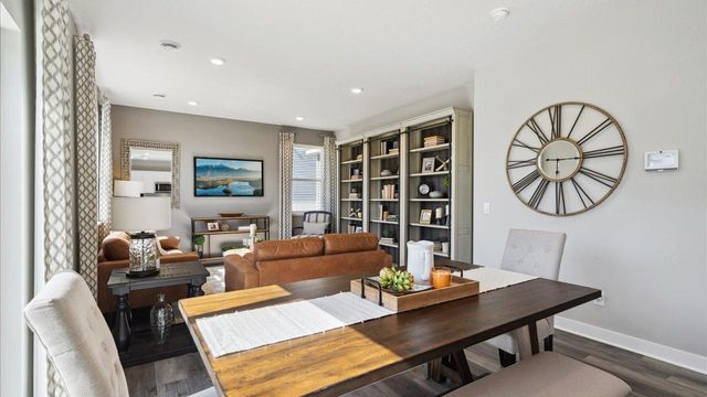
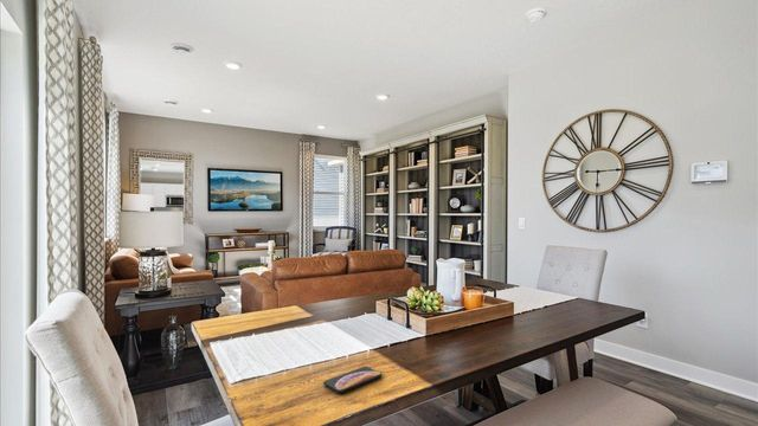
+ smartphone (353, 379)
